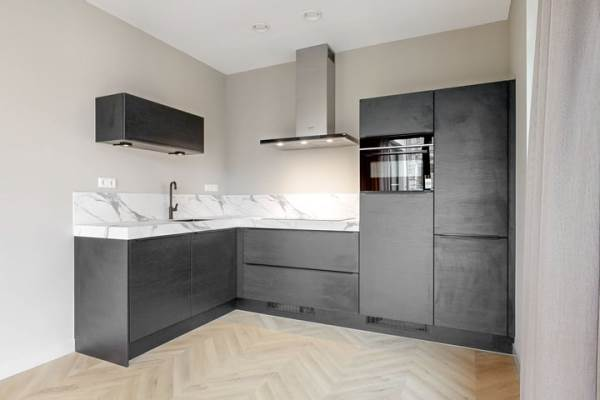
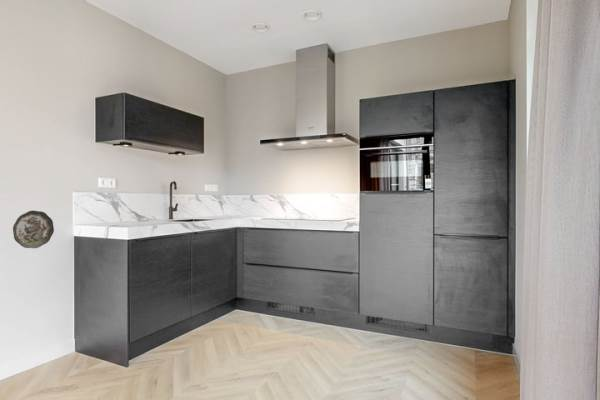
+ decorative plate (33, 229)
